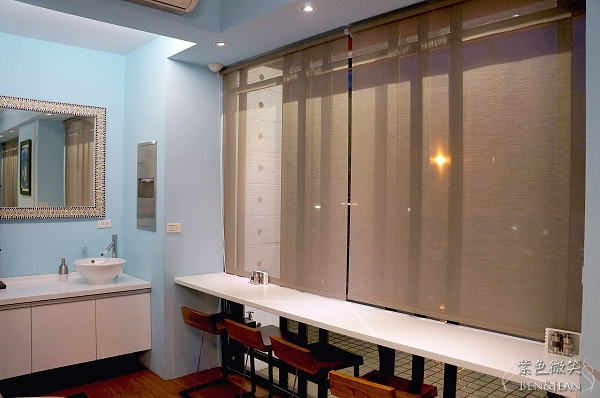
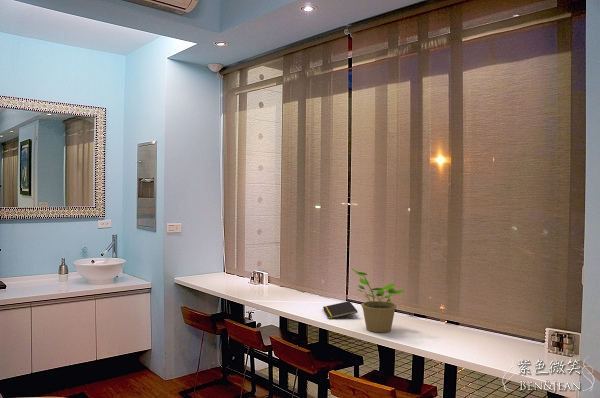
+ potted plant (378, 299)
+ notepad (339, 309)
